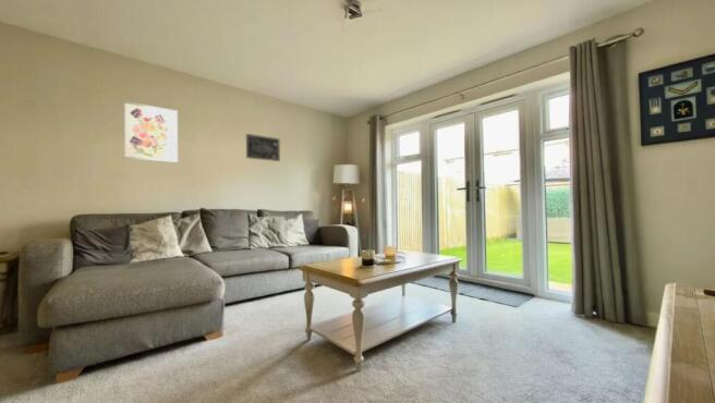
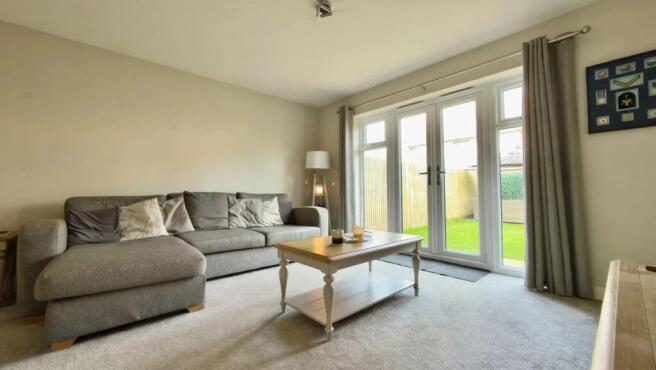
- wall art (263, 147)
- wall art (152, 133)
